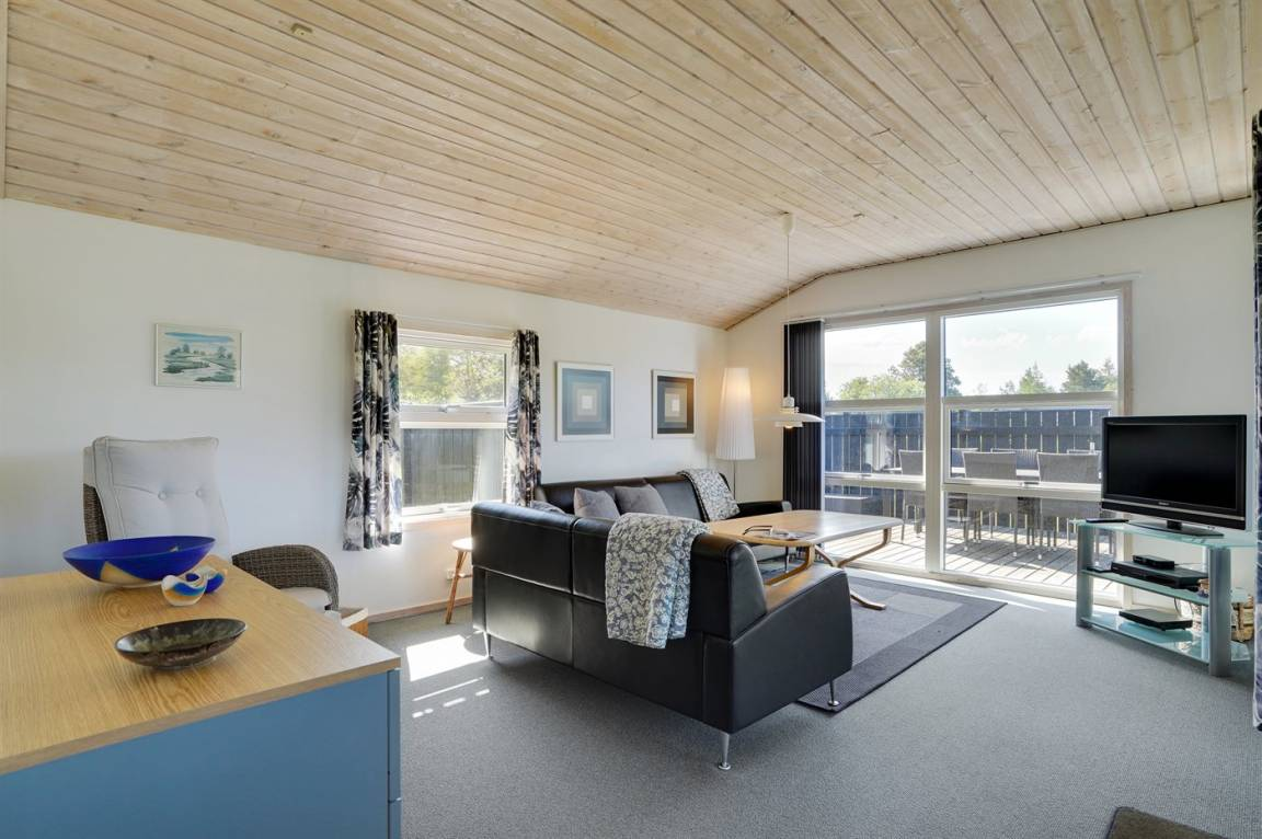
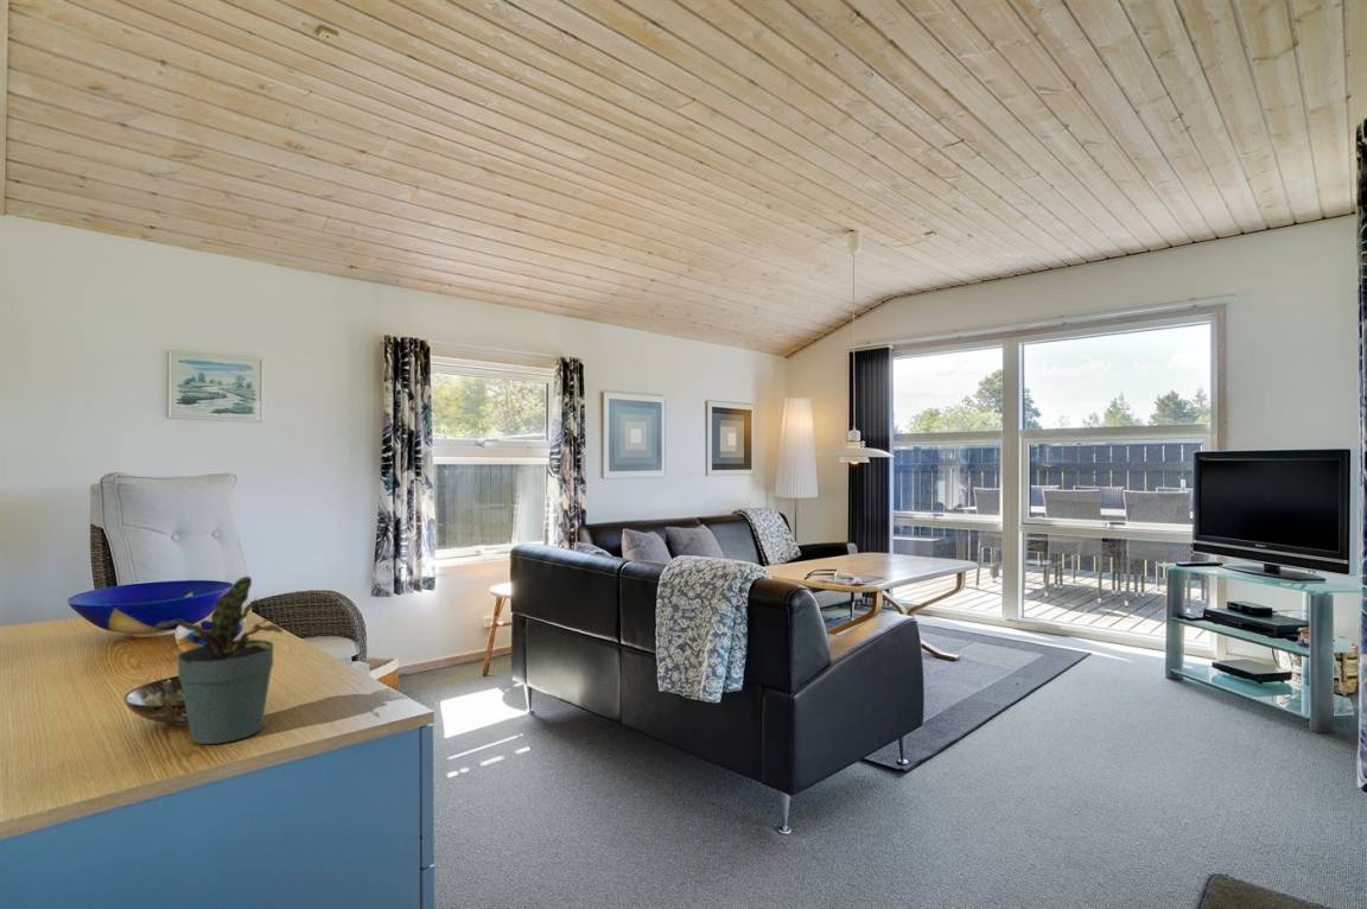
+ potted plant (223, 656)
